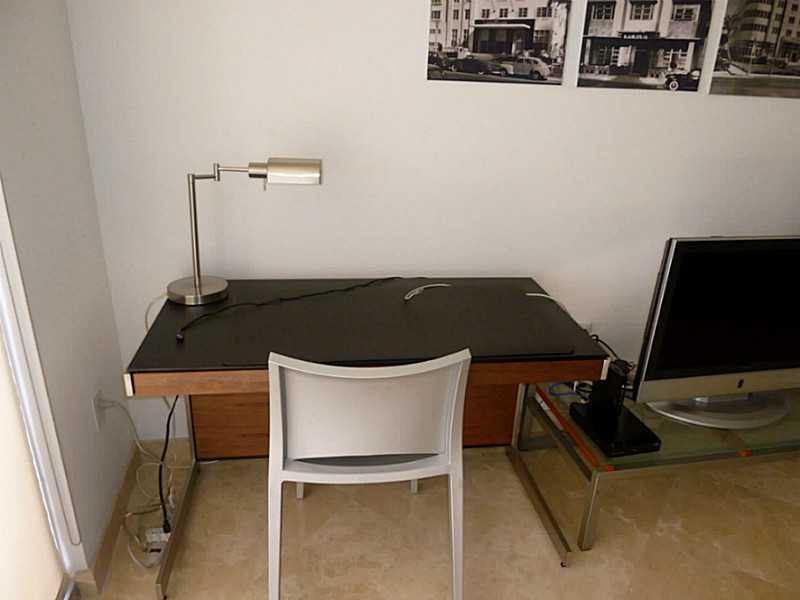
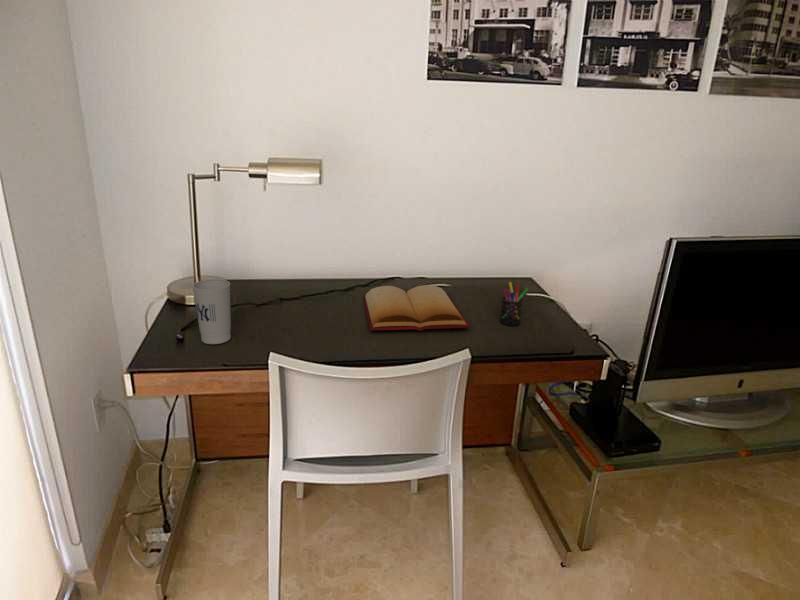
+ bible (412, 305)
+ cup (213, 312)
+ pen holder (514, 302)
